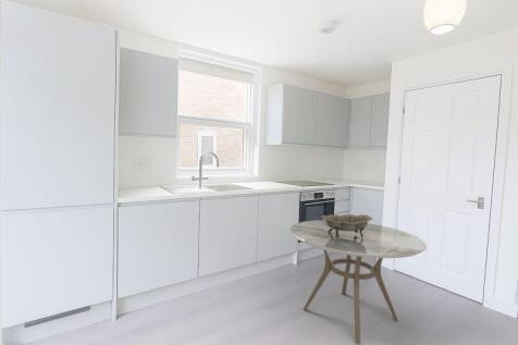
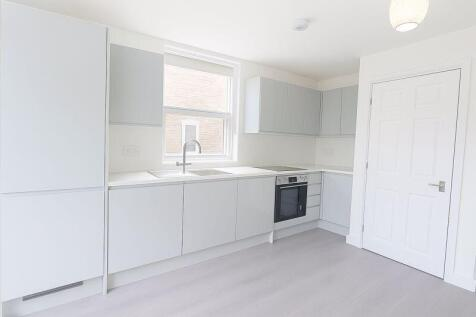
- dining table (350, 274)
- decorative bowl (346, 224)
